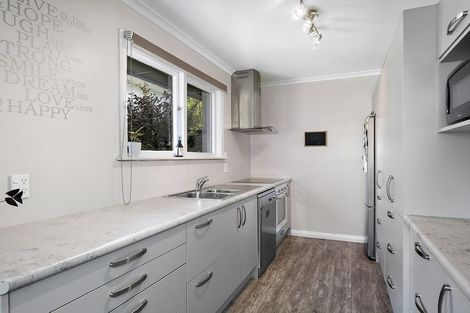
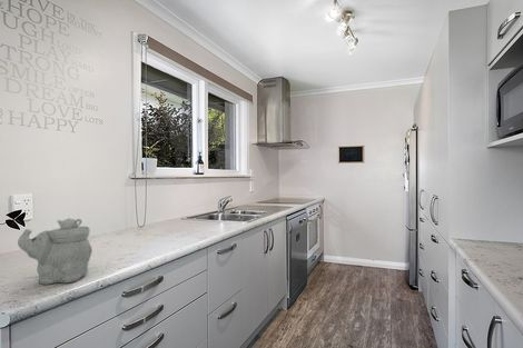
+ teapot (56, 248)
